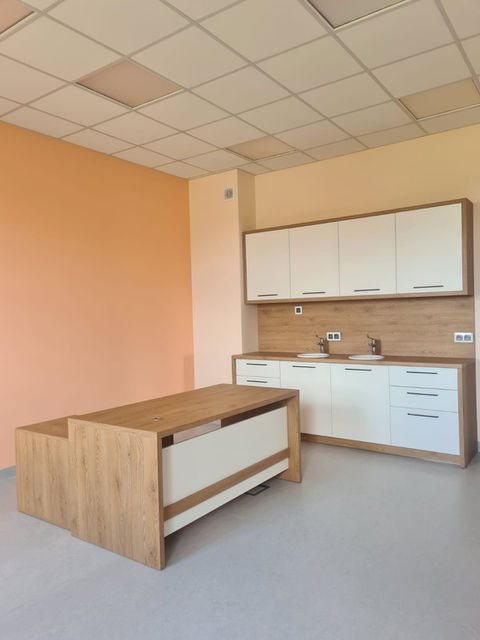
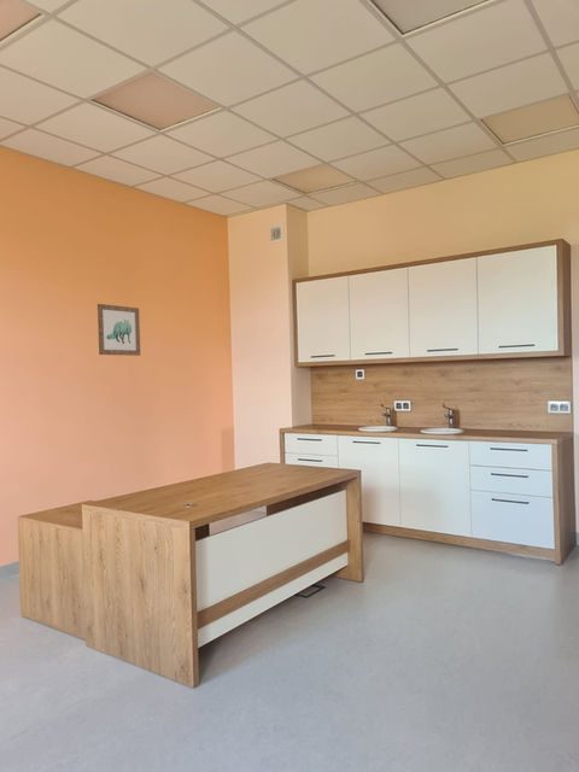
+ wall art (119, 331)
